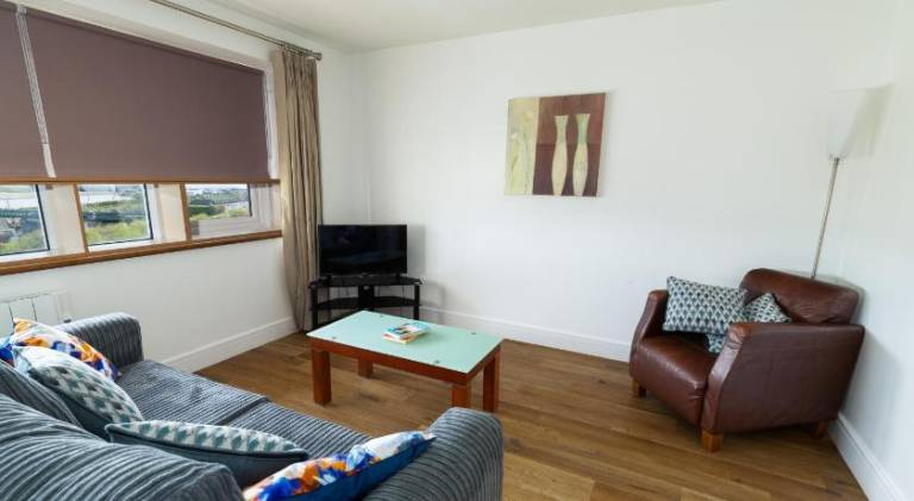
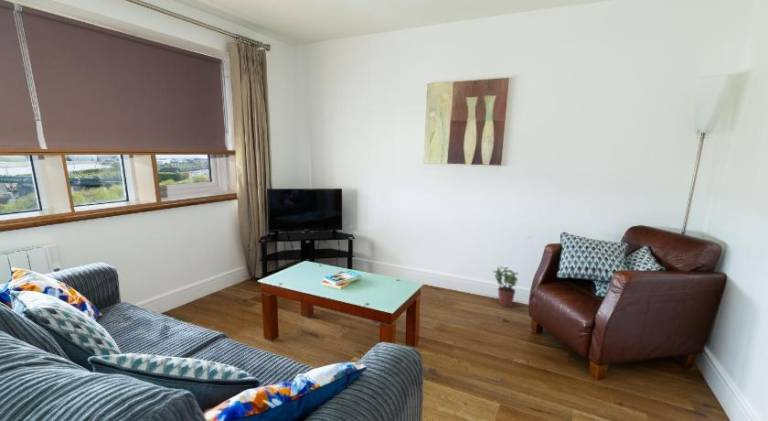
+ potted plant (505, 285)
